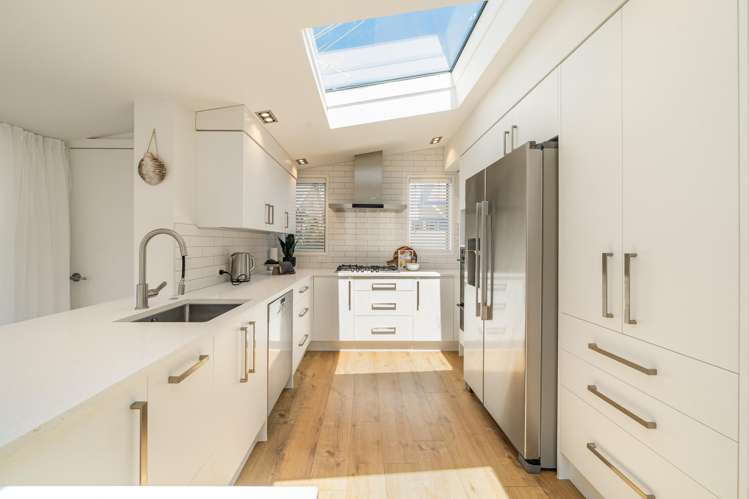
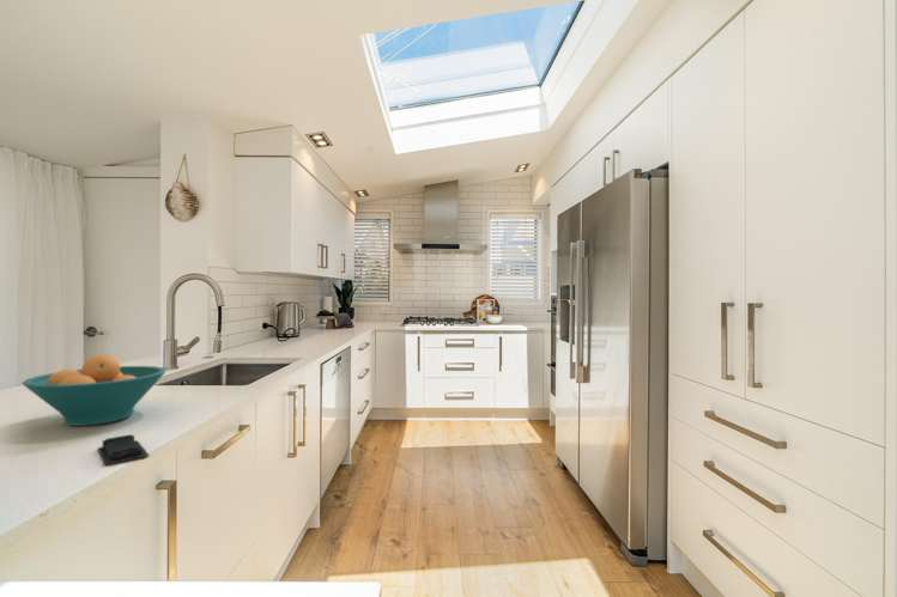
+ fruit bowl (99, 386)
+ soap bar (122, 447)
